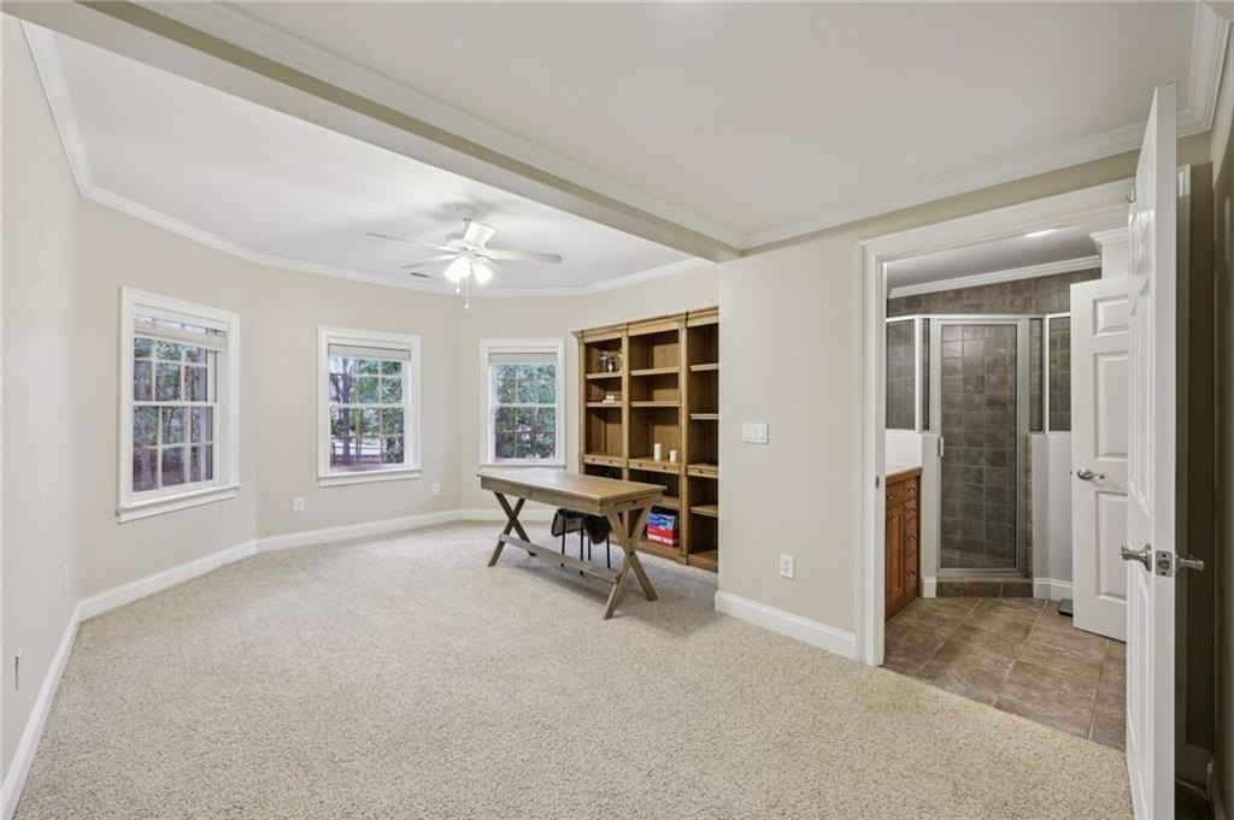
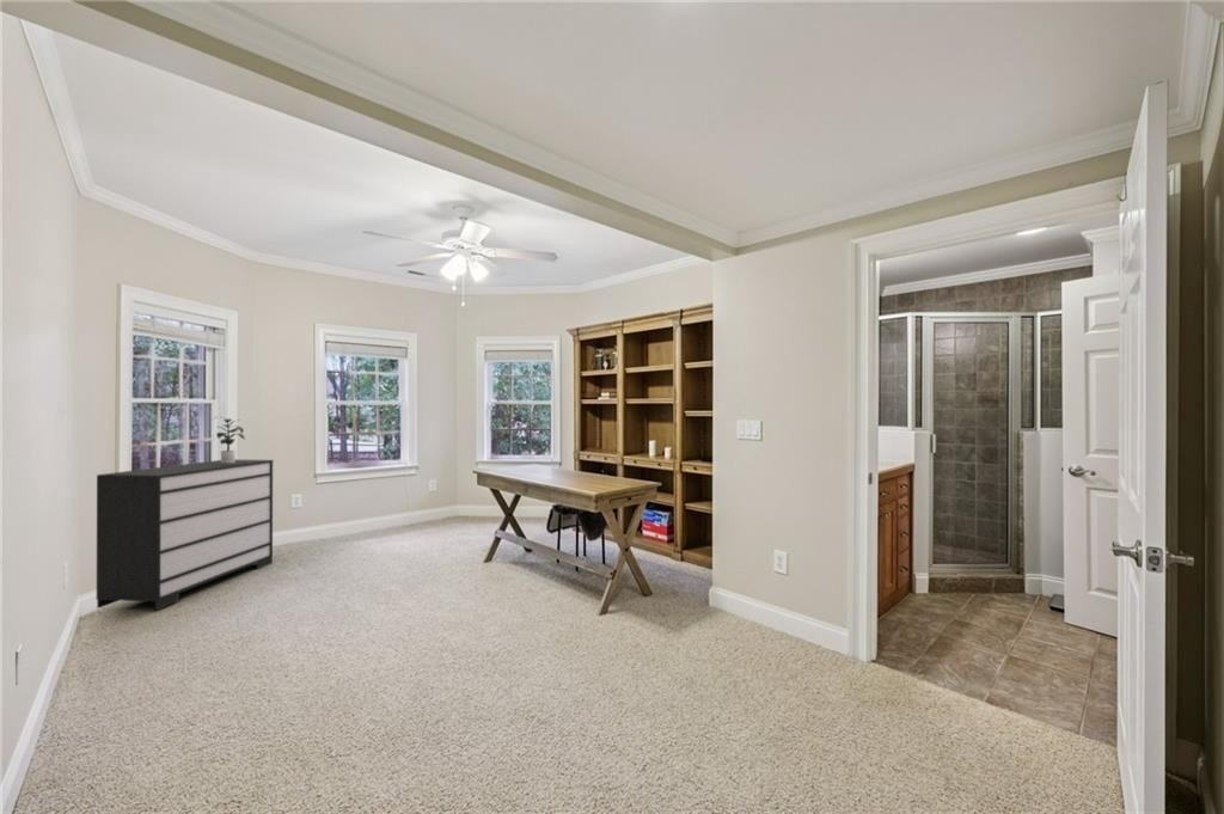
+ dresser (195, 524)
+ potted plant (231, 439)
